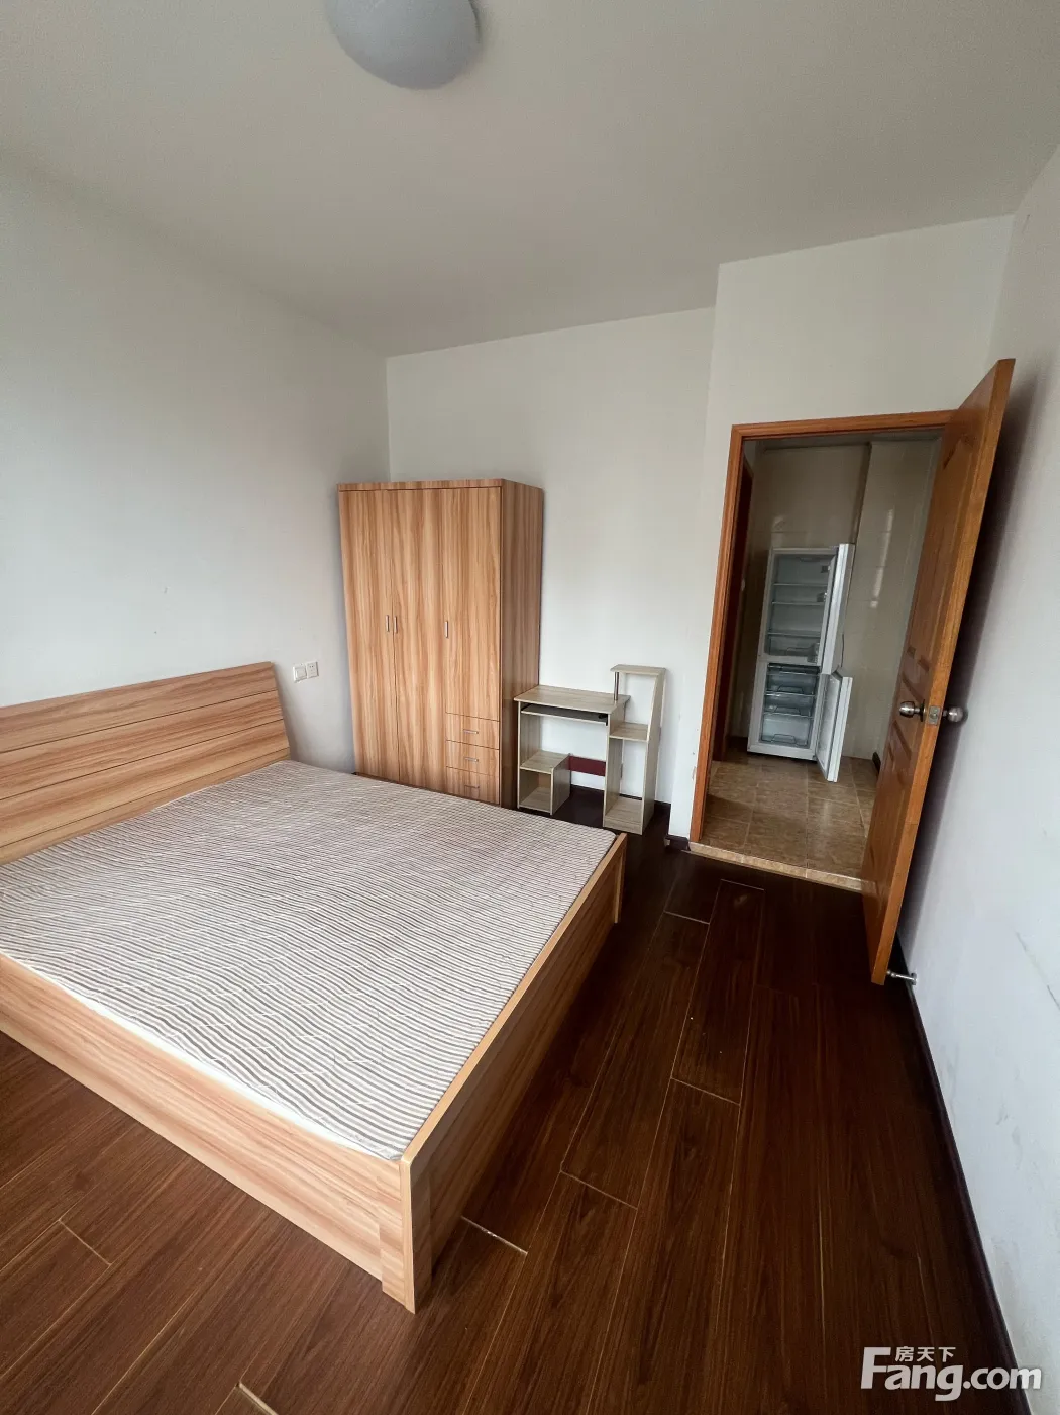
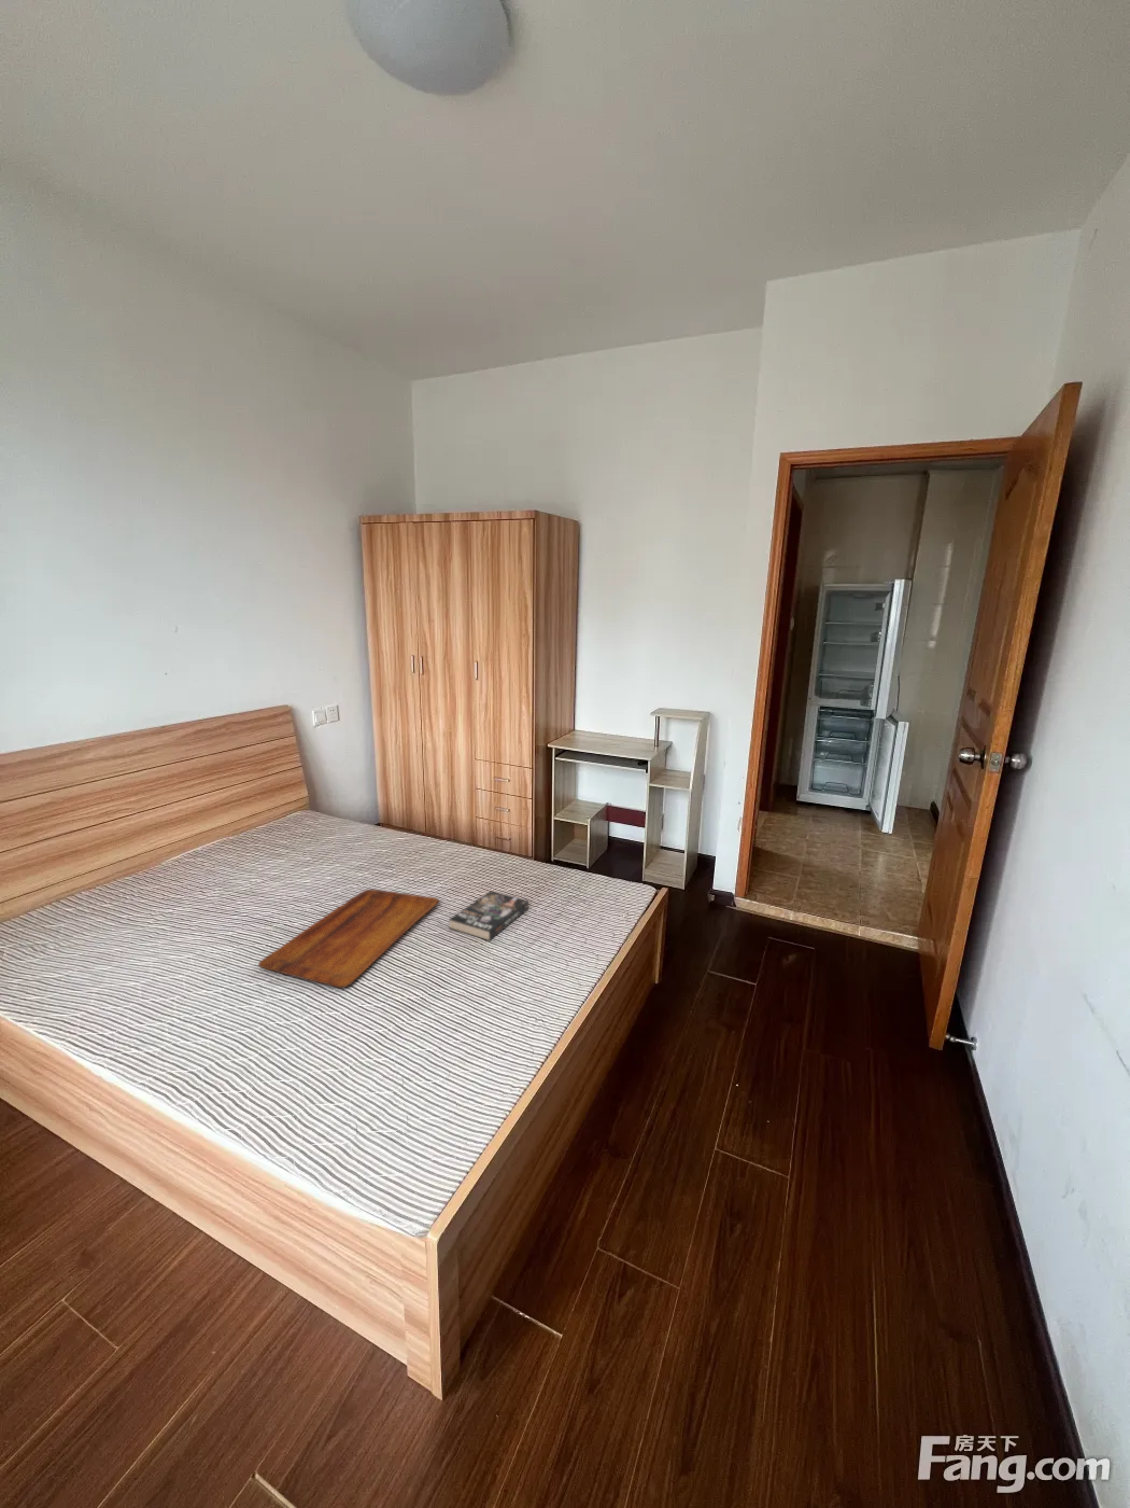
+ tray (358, 931)
+ book (490, 913)
